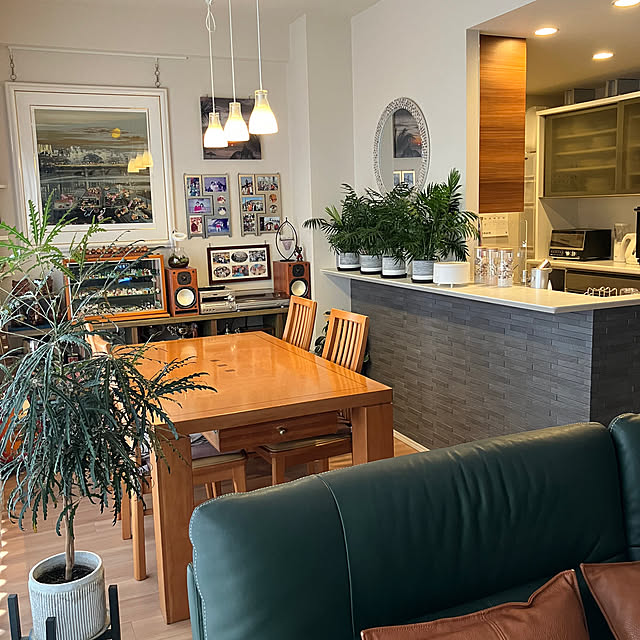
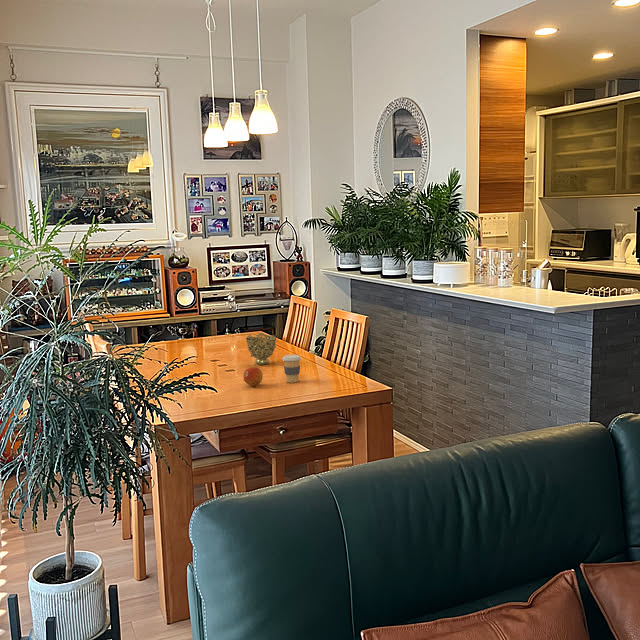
+ decorative bowl (261, 349)
+ fruit (253, 376)
+ coffee cup (292, 368)
